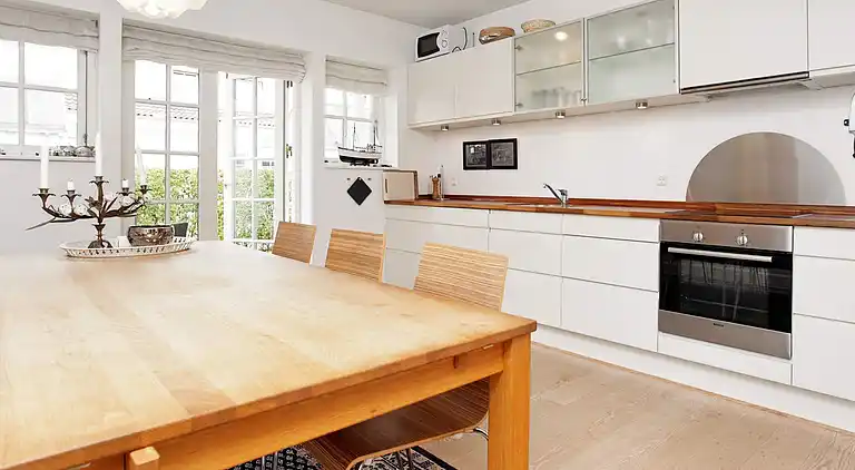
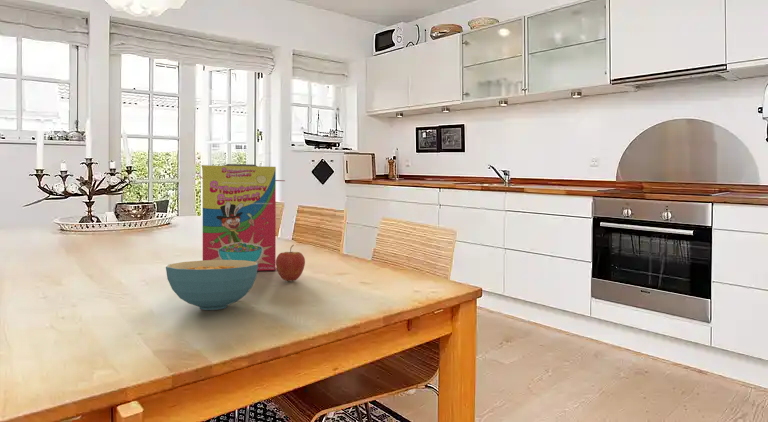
+ cereal bowl (213, 285)
+ fruit (290, 262)
+ cereal box (241, 216)
